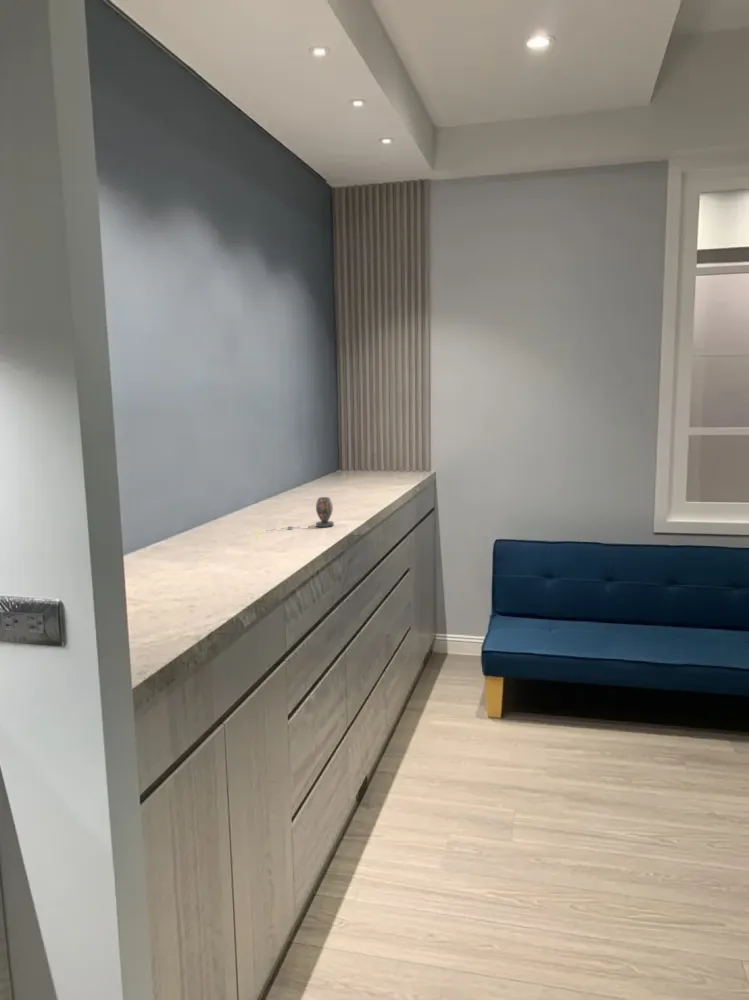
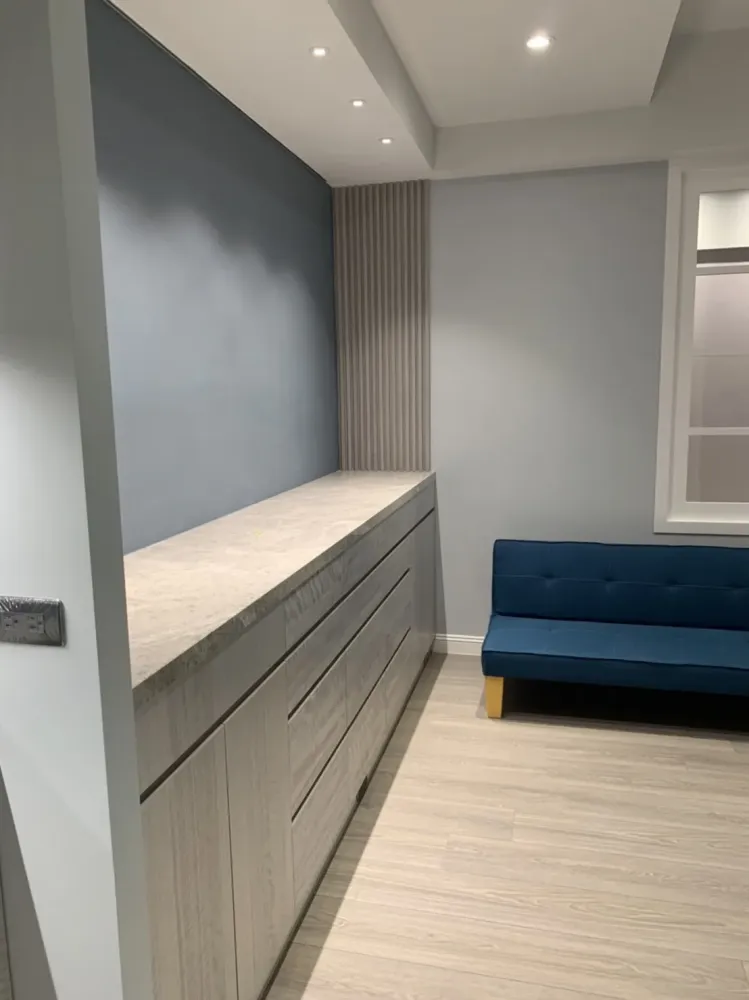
- decorative vase (297, 527)
